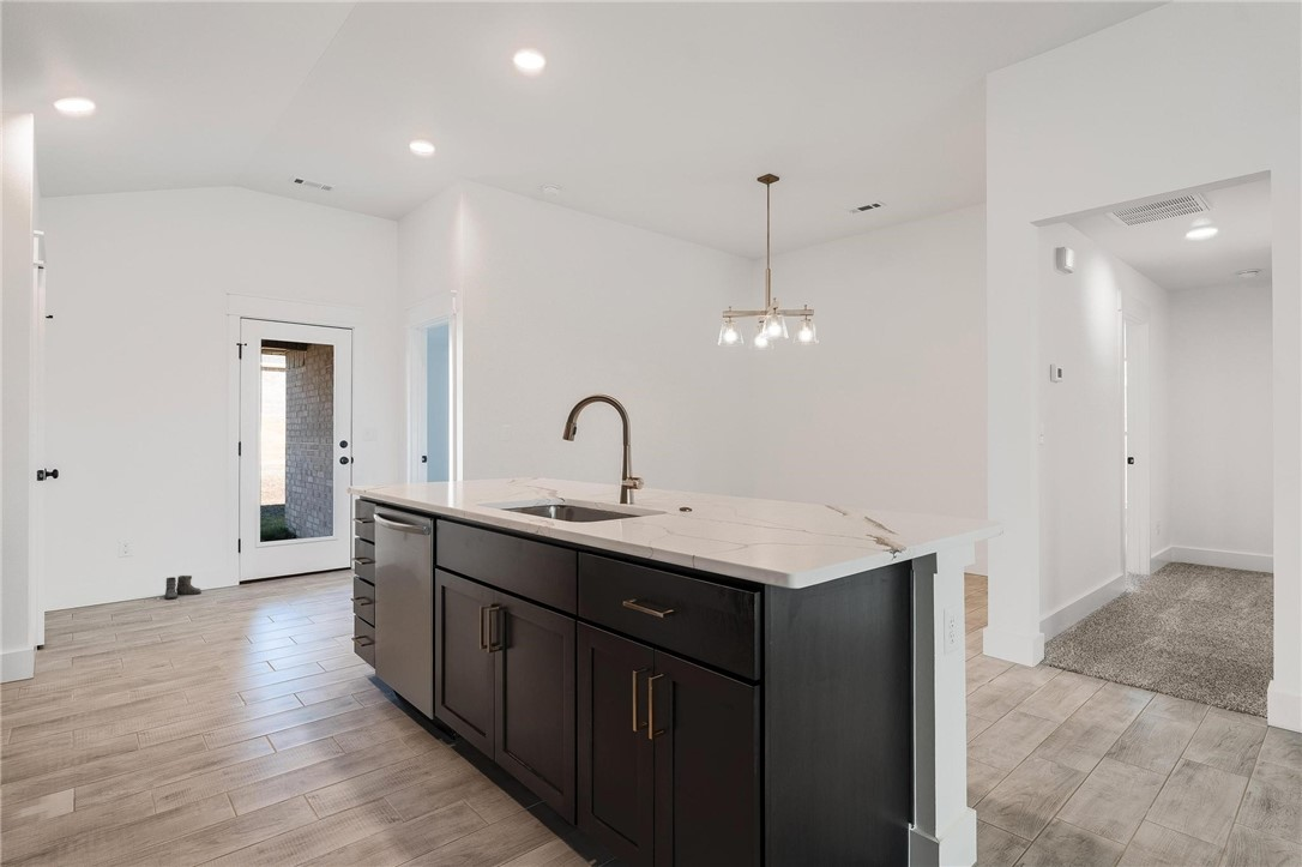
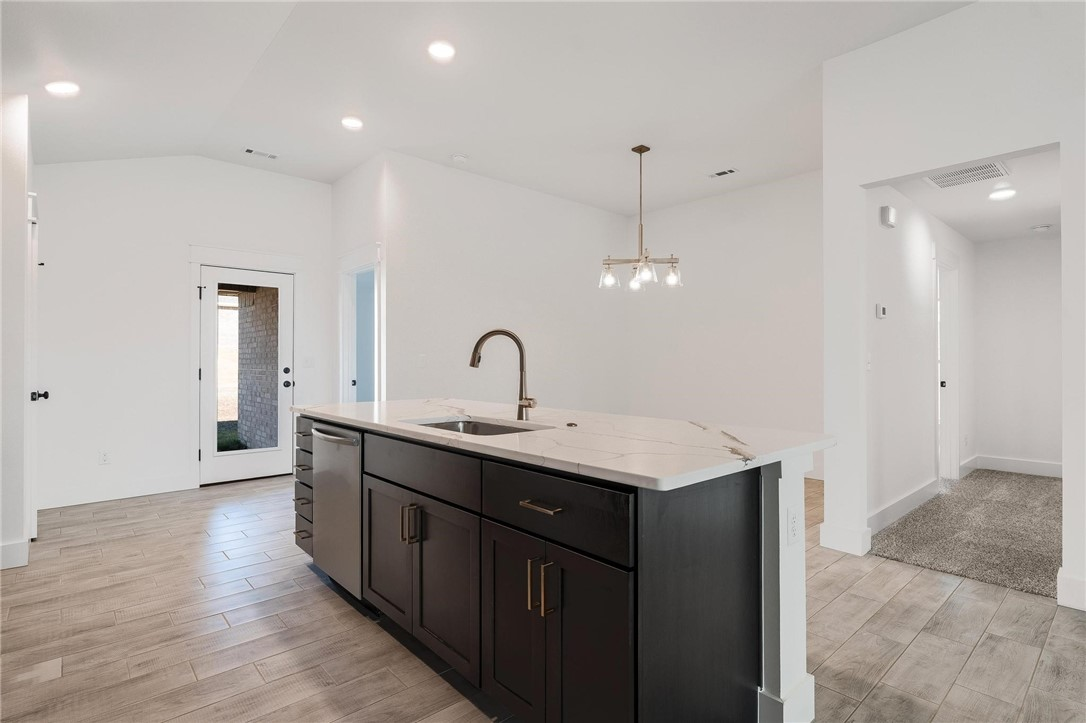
- boots (179, 586)
